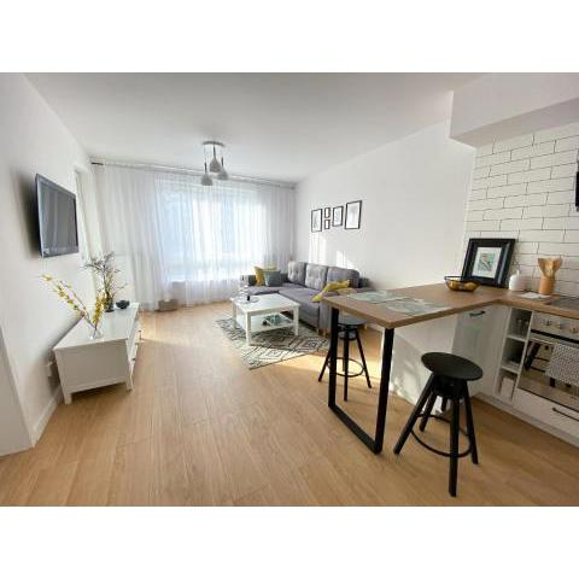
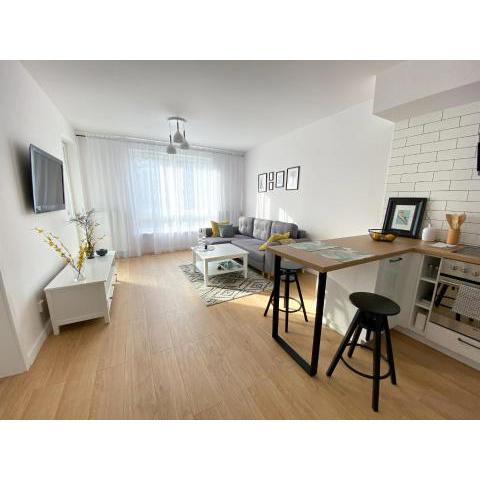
- wicker basket (169, 300)
